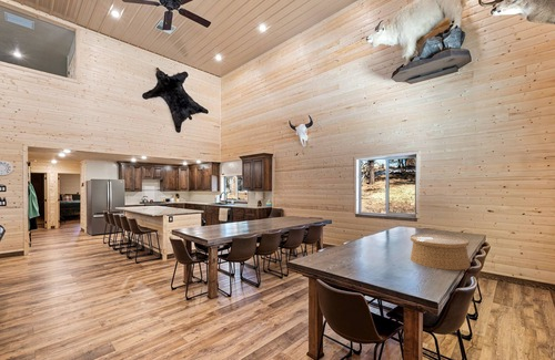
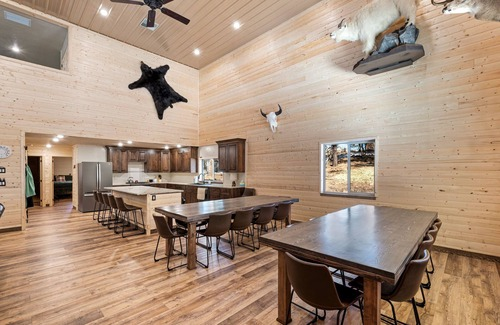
- woven basket (438, 249)
